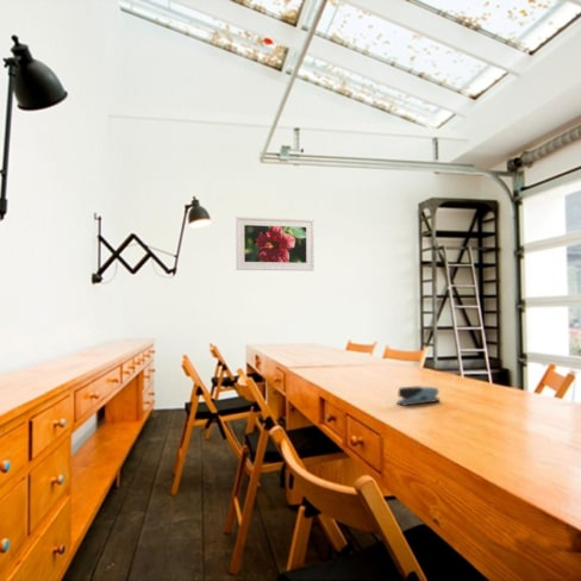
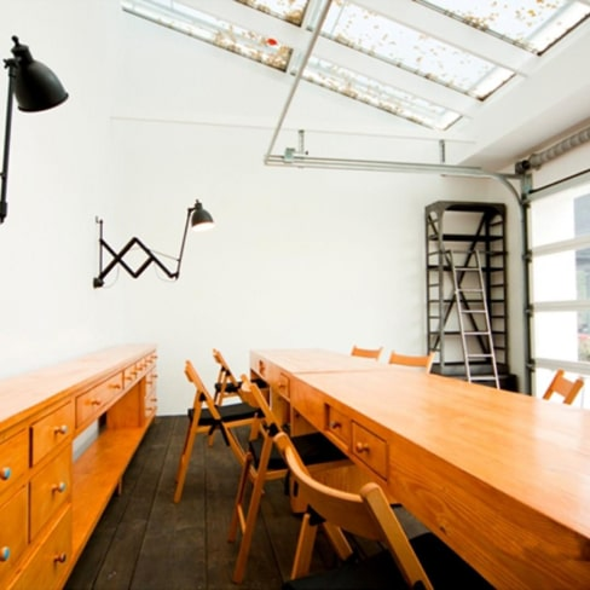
- stapler (418, 394)
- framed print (275, 244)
